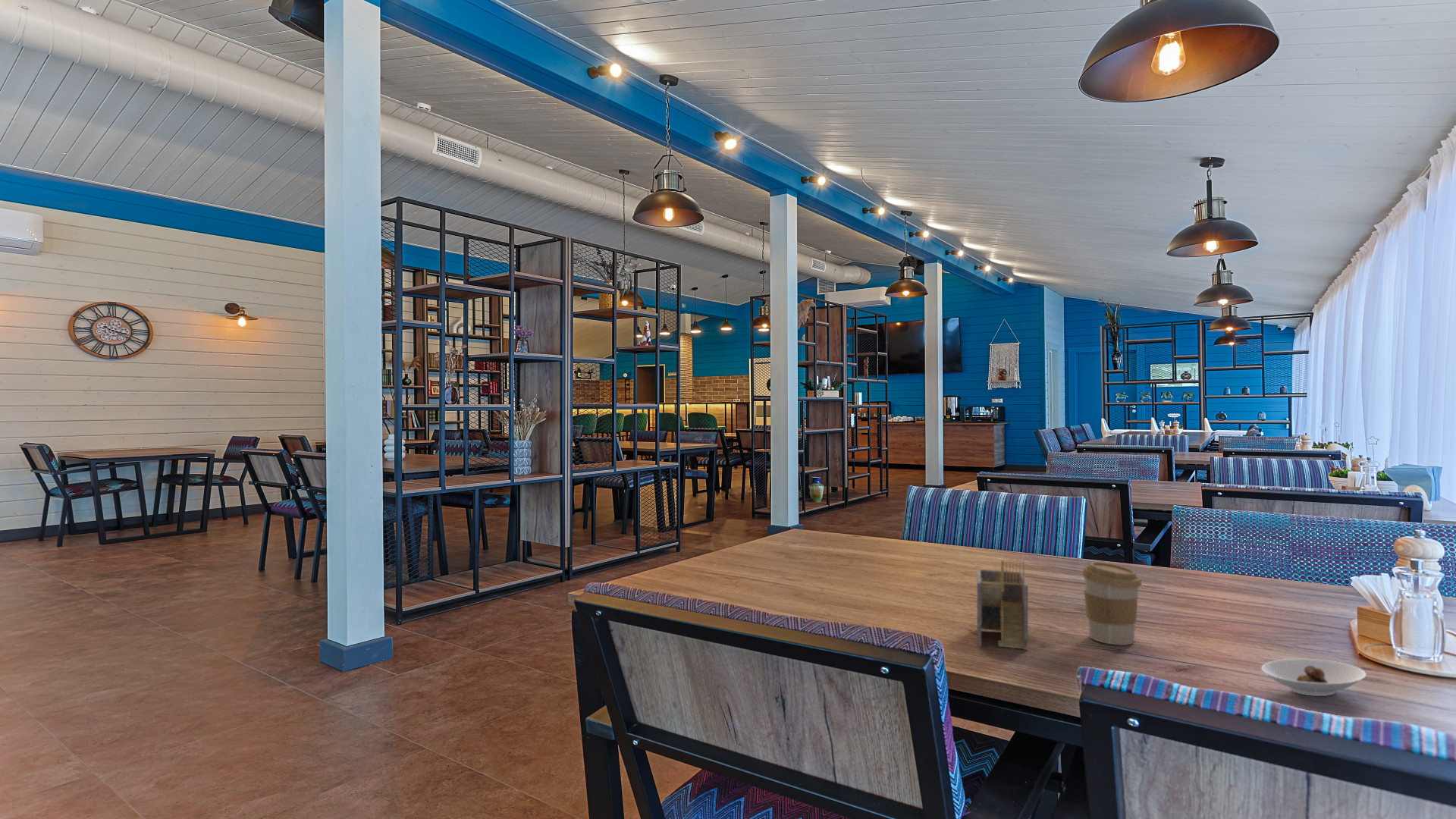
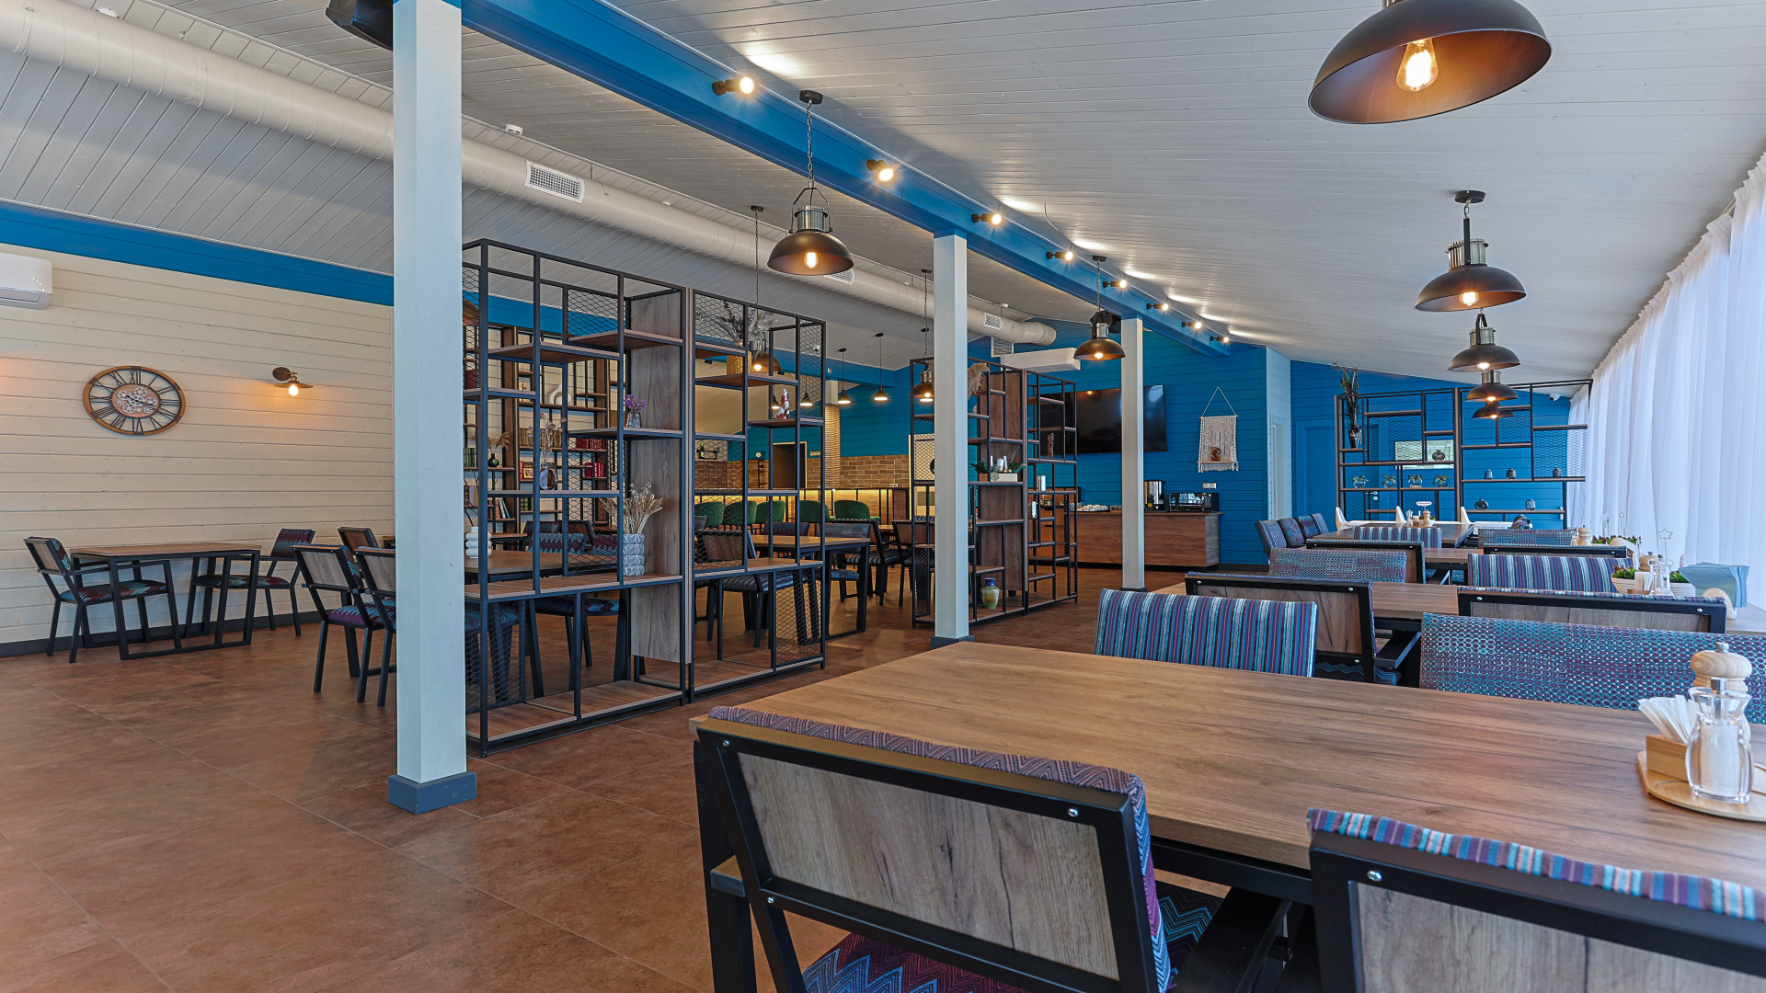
- napkin holder (1001, 597)
- saucer (1313, 678)
- coffee cup (1111, 601)
